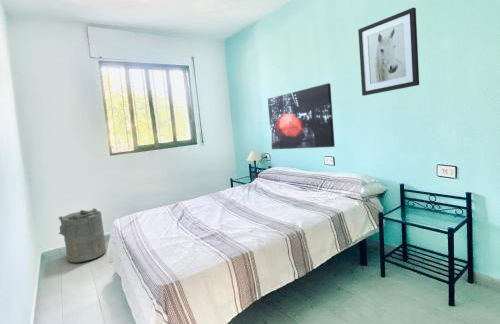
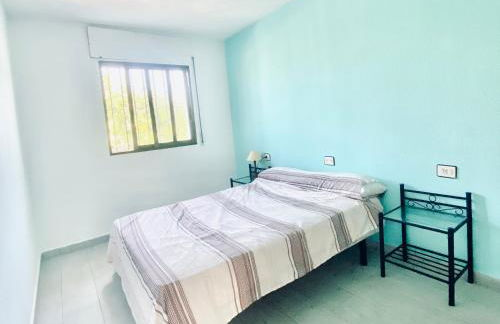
- wall art (386, 55)
- laundry hamper (82, 233)
- wall art (297, 120)
